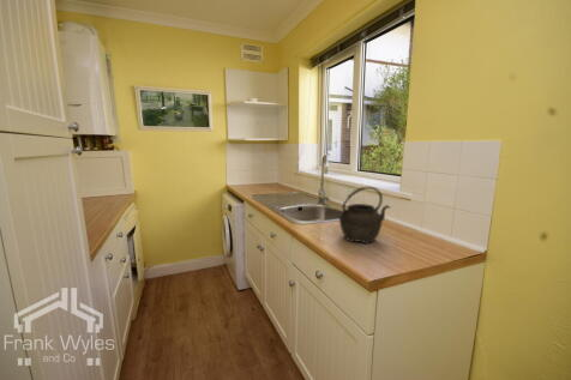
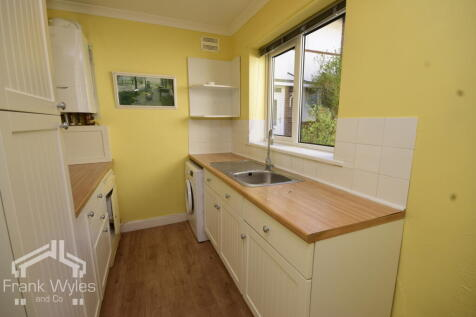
- kettle (366, 212)
